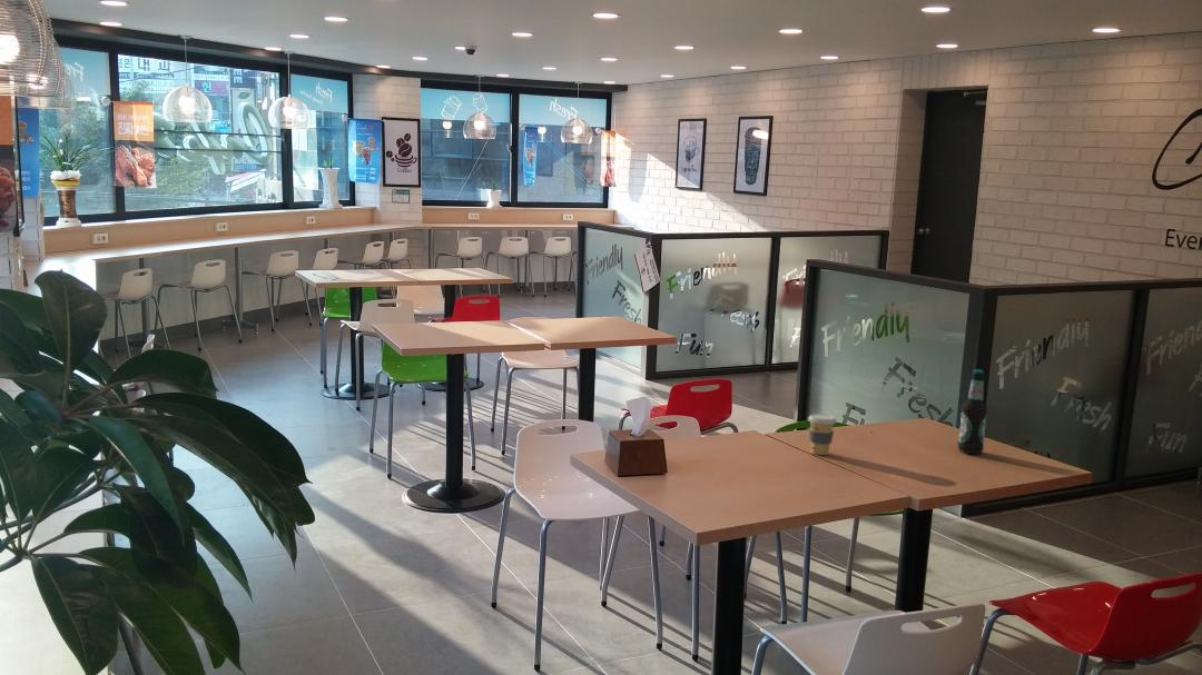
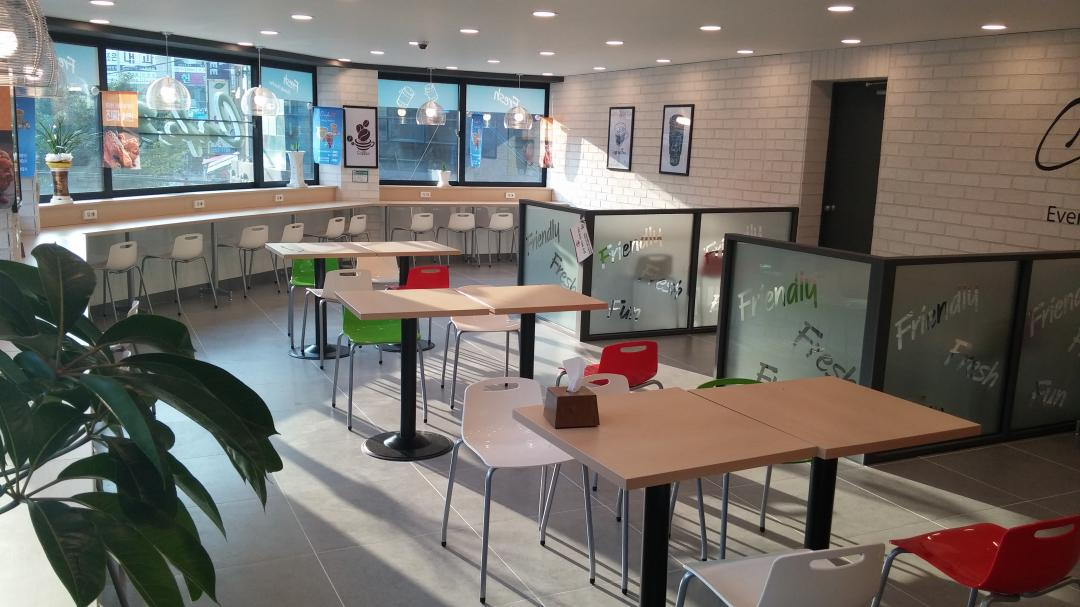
- coffee cup (820, 434)
- bottle (974, 410)
